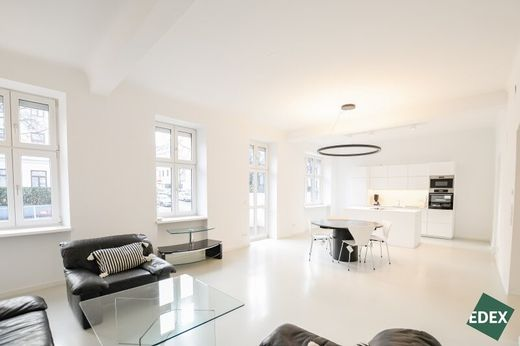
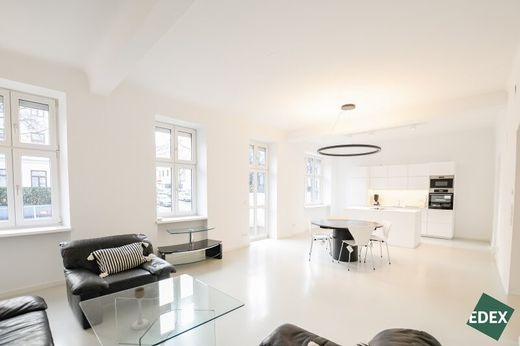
+ candle holder (139, 307)
